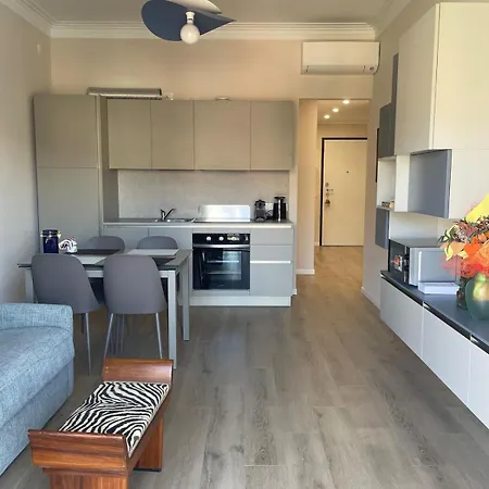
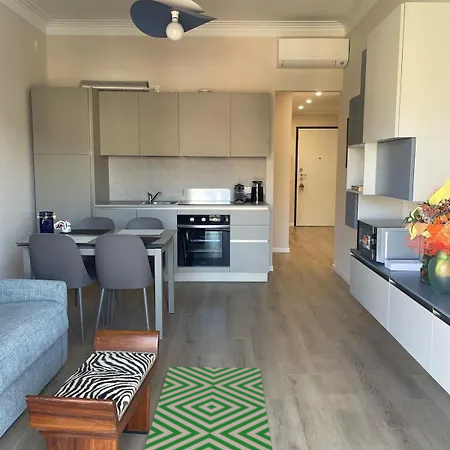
+ rug (211, 407)
